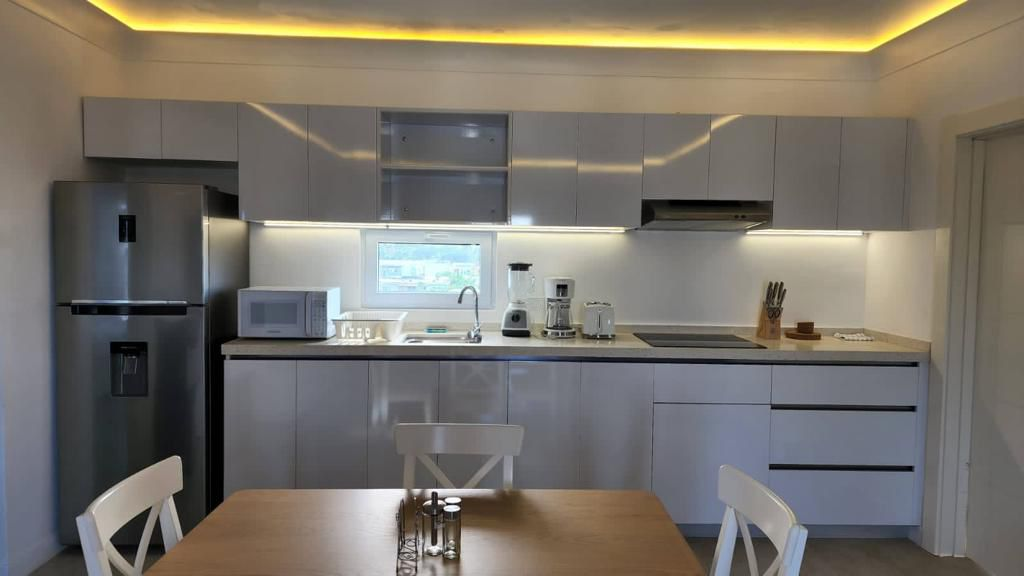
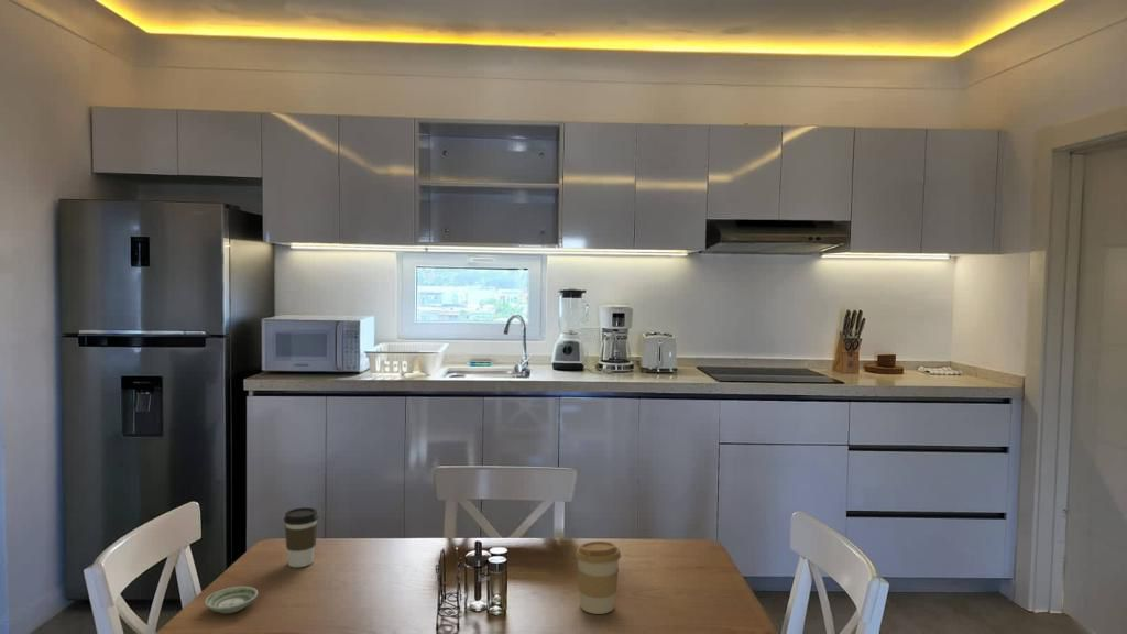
+ saucer (231, 601)
+ coffee cup (598, 575)
+ coffee cup (300, 537)
